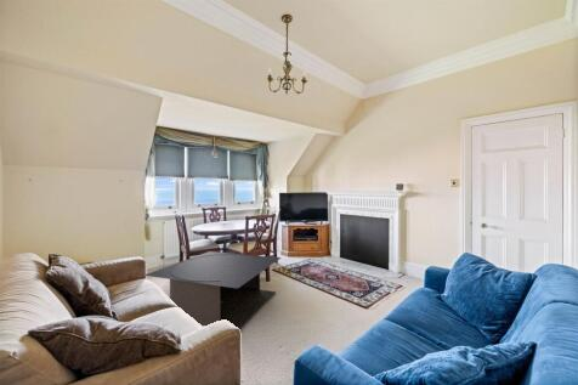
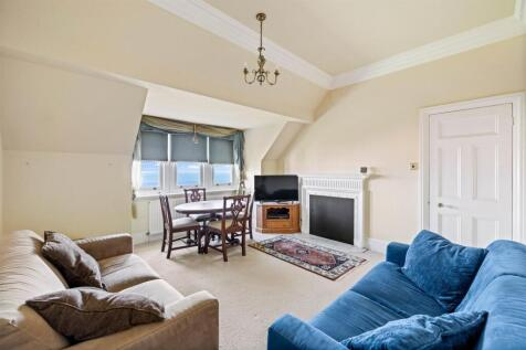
- coffee table (220, 284)
